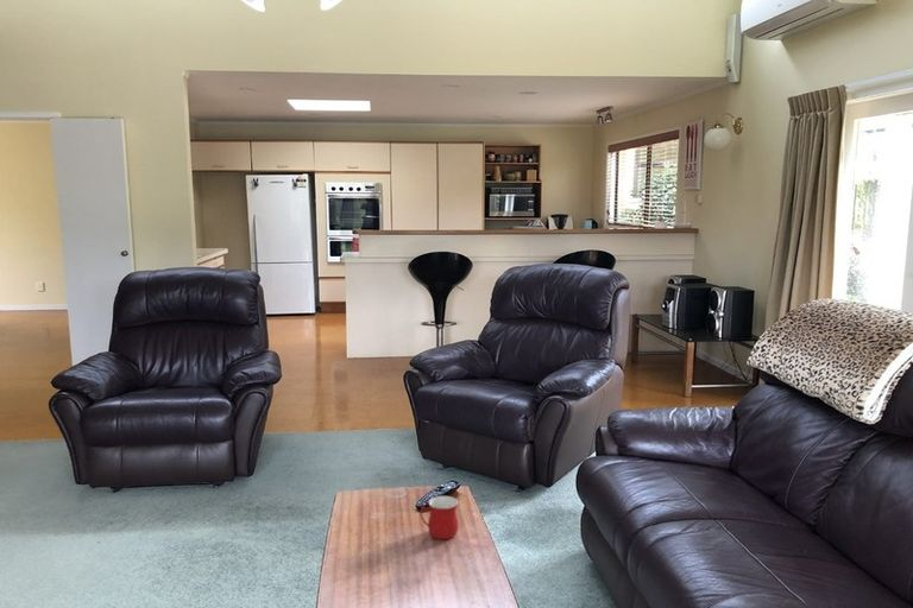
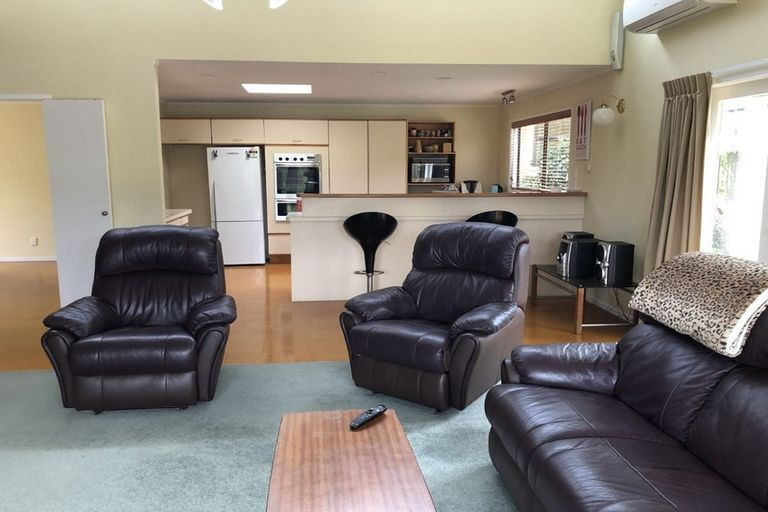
- mug (439, 518)
